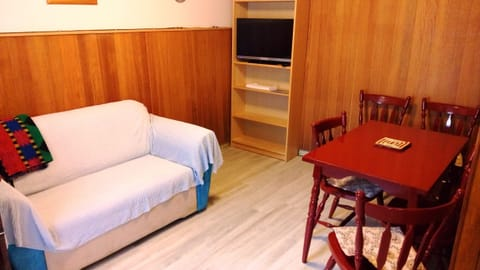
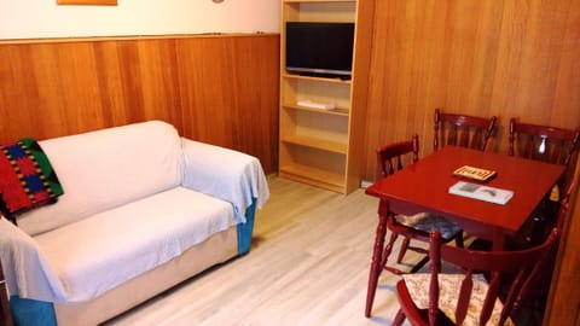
+ book (480, 192)
